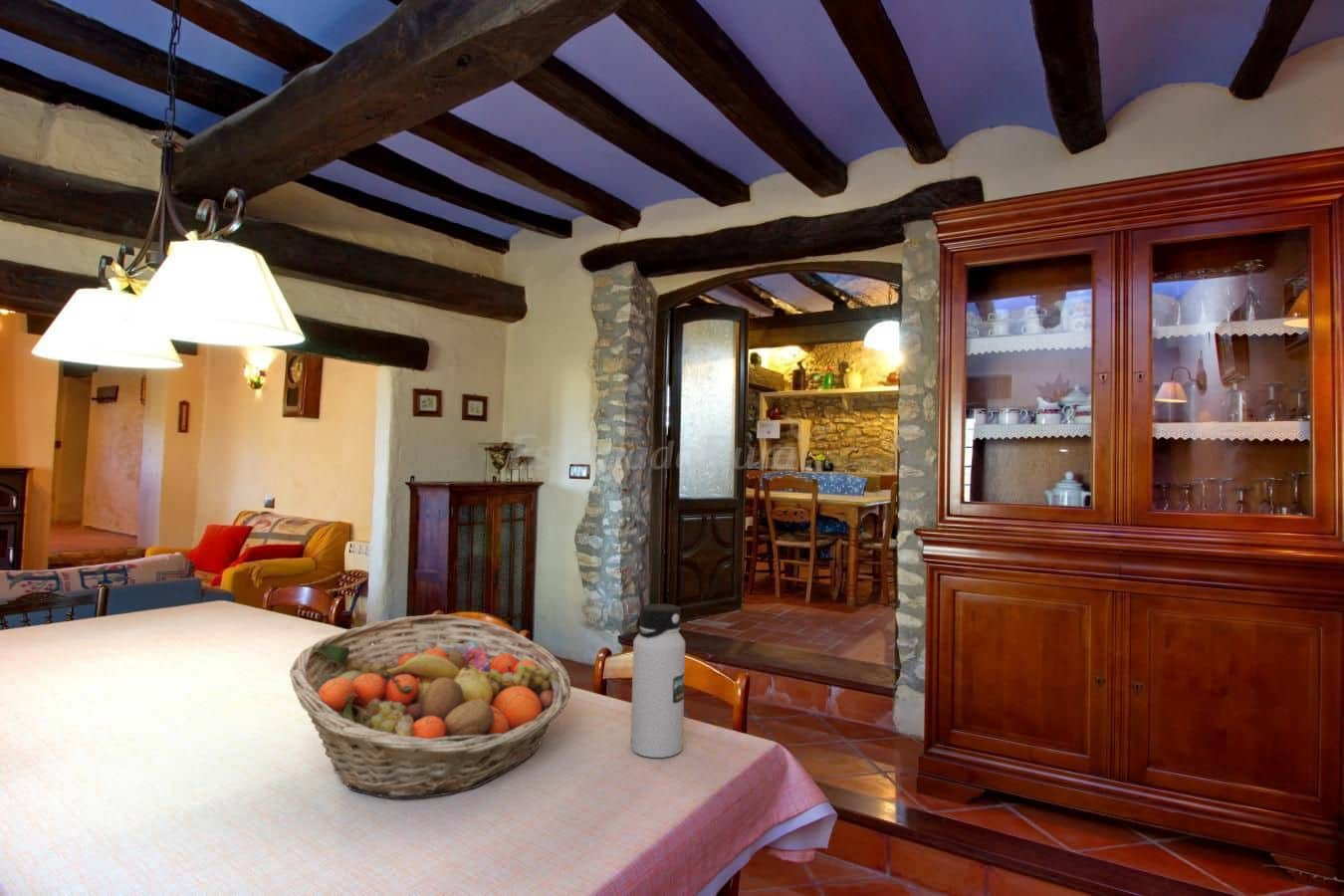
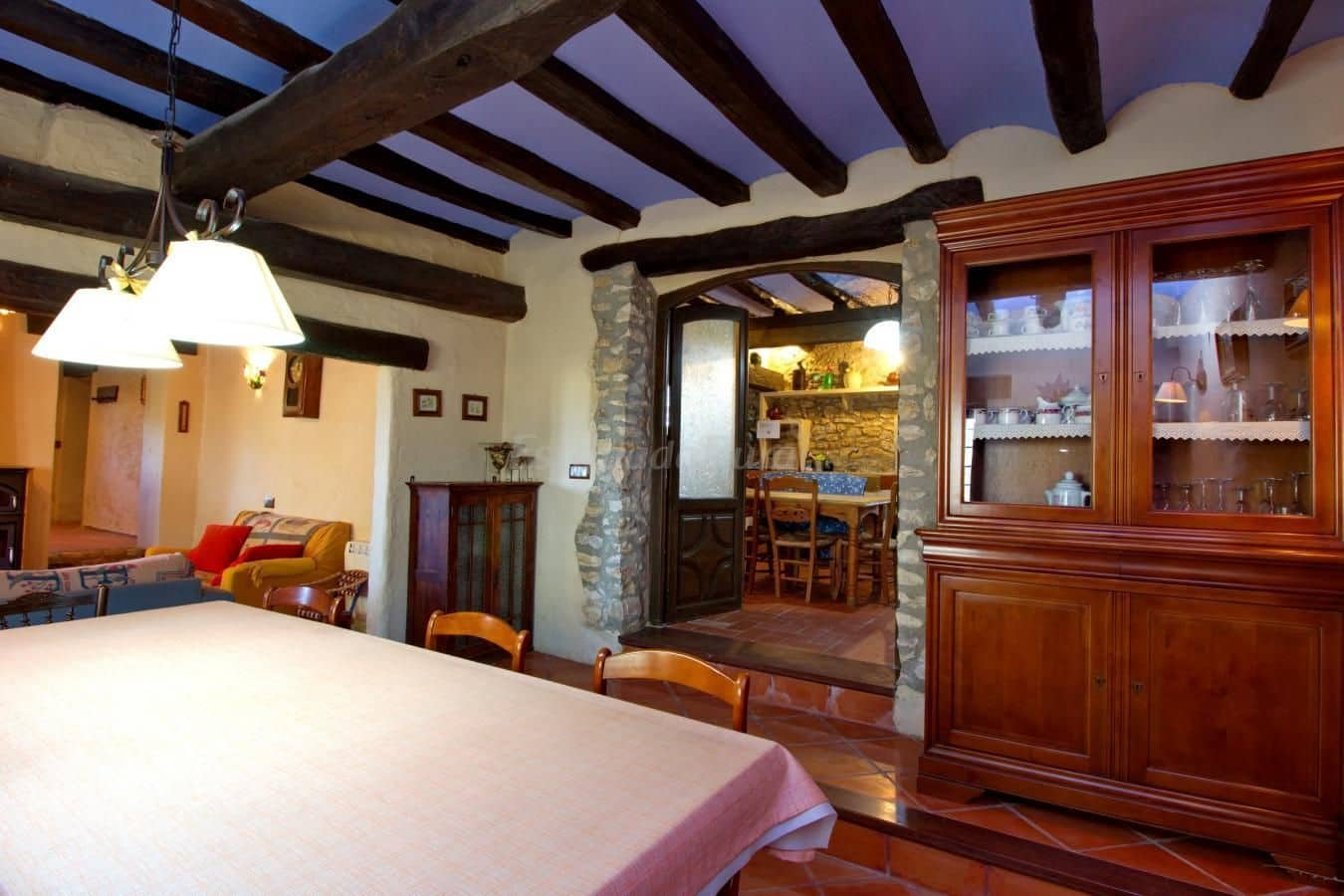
- water bottle (658, 676)
- fruit basket (441, 694)
